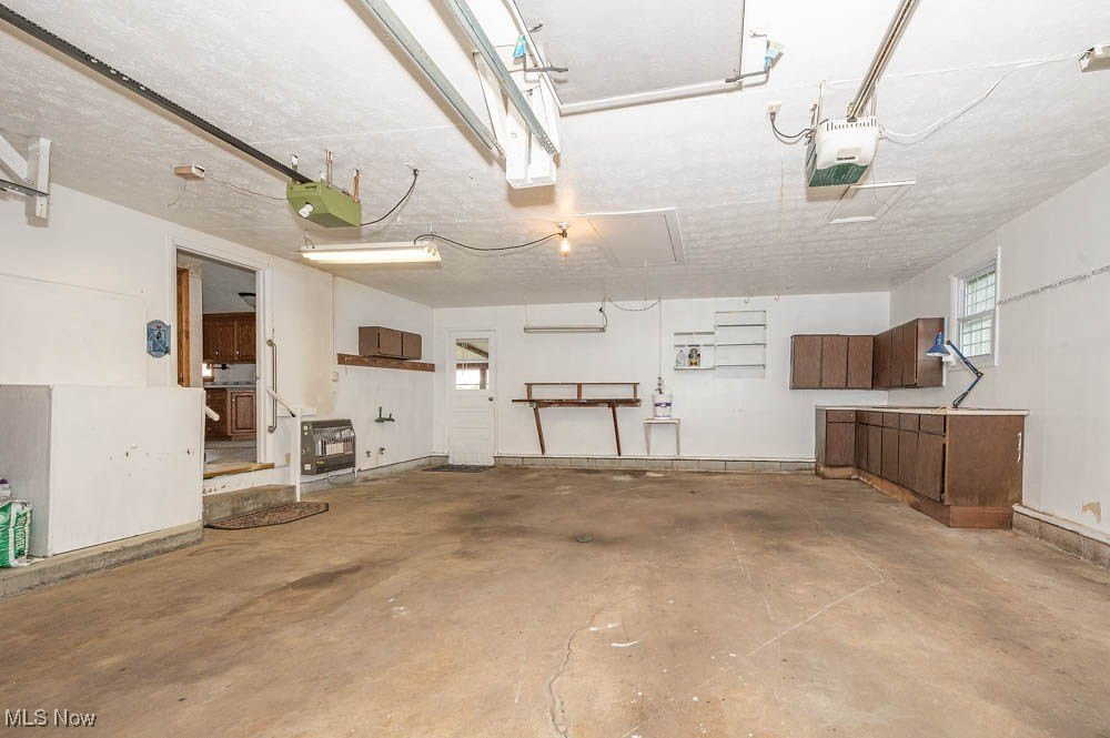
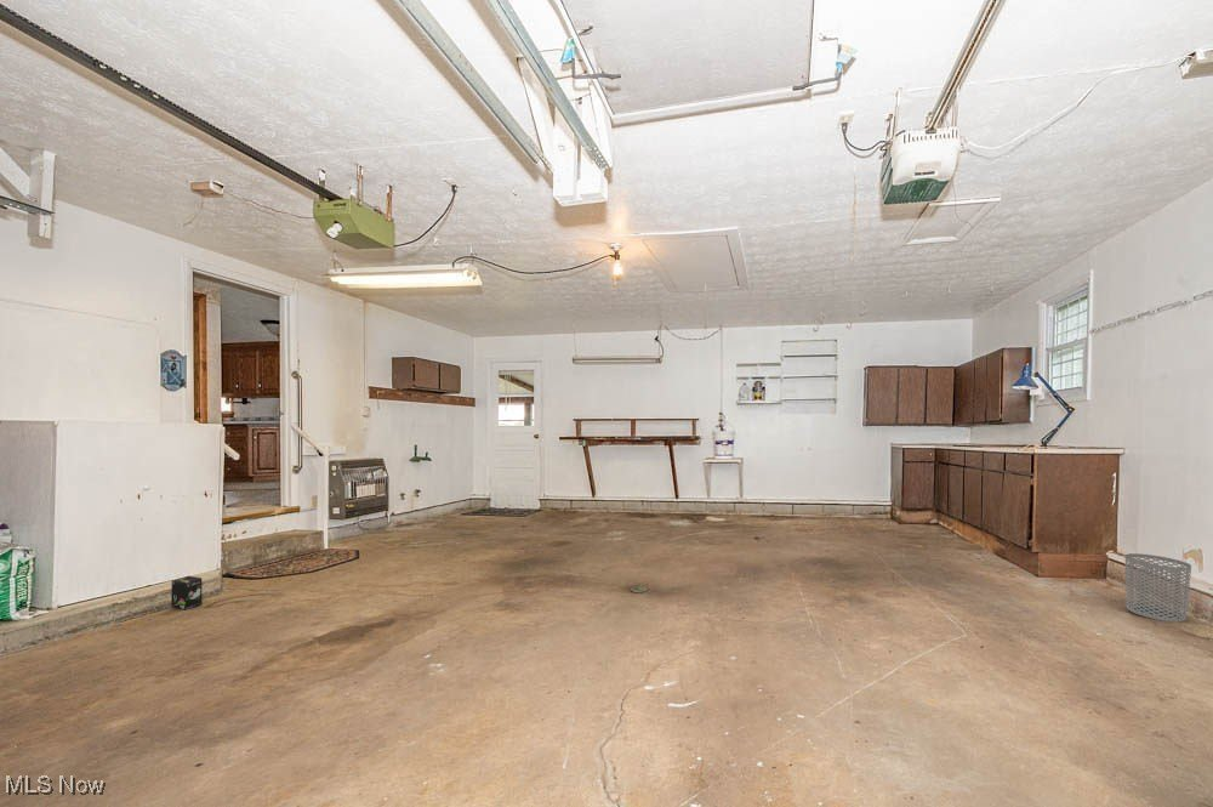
+ box (186, 592)
+ waste bin (1156, 586)
